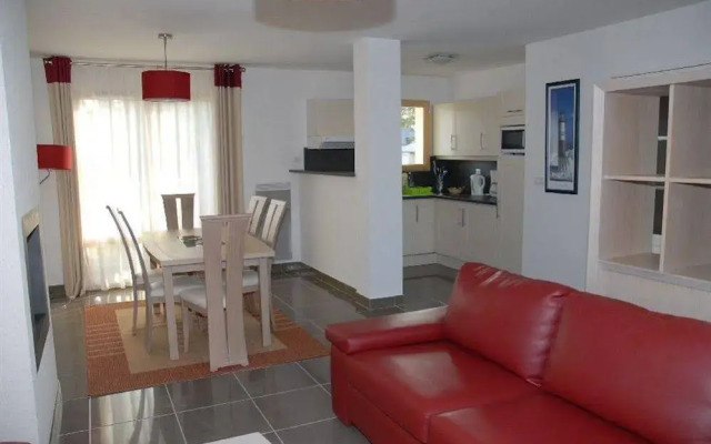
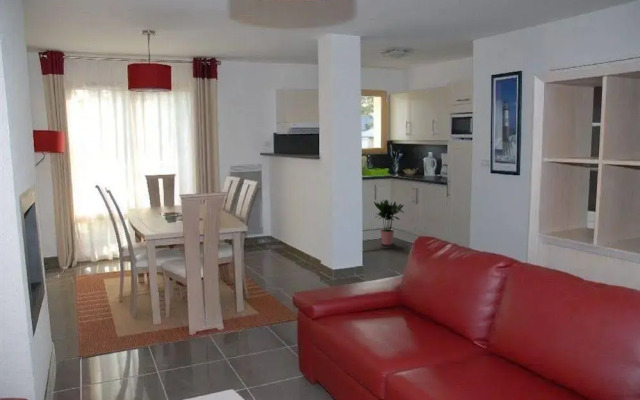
+ potted plant (391, 221)
